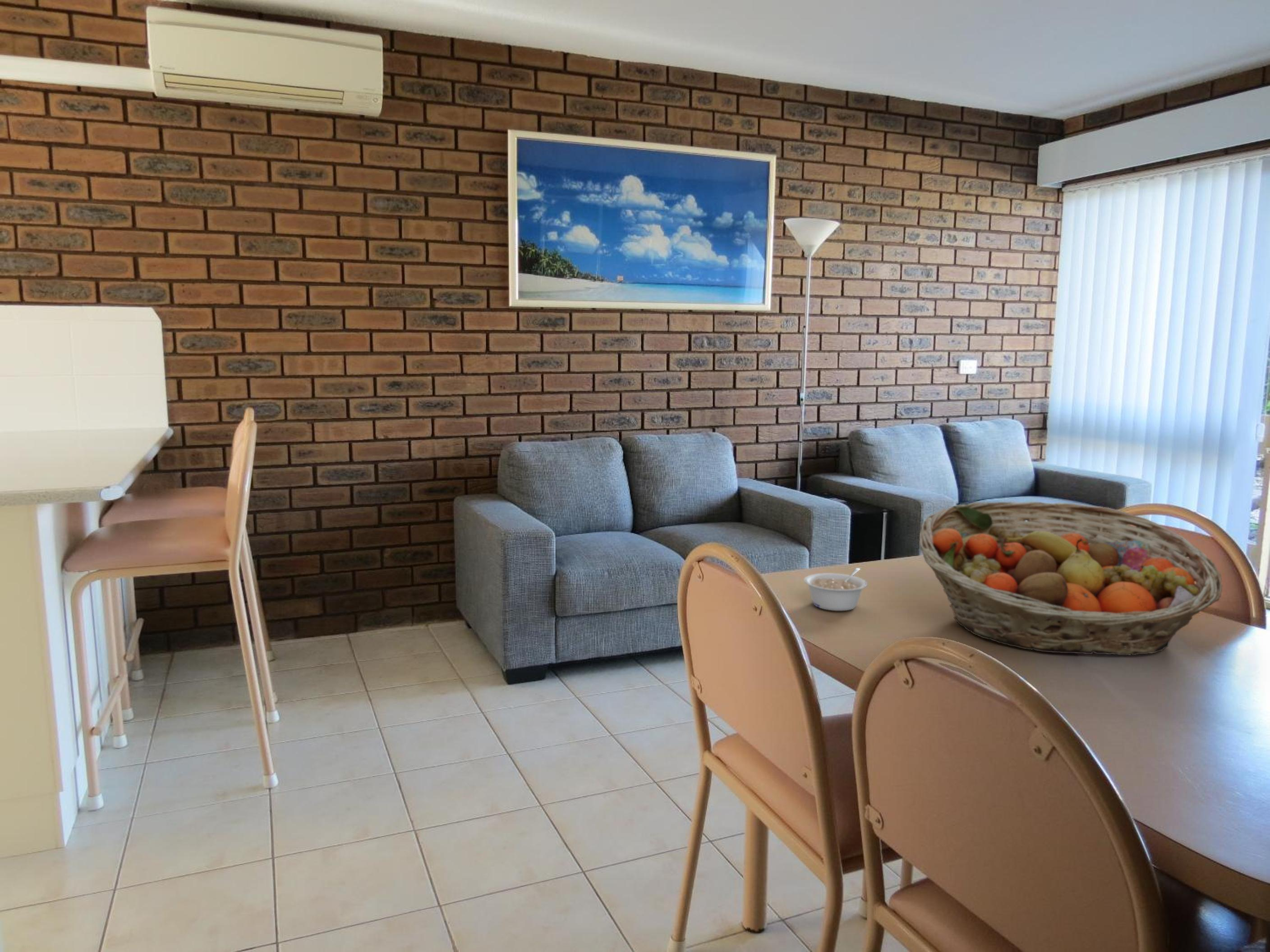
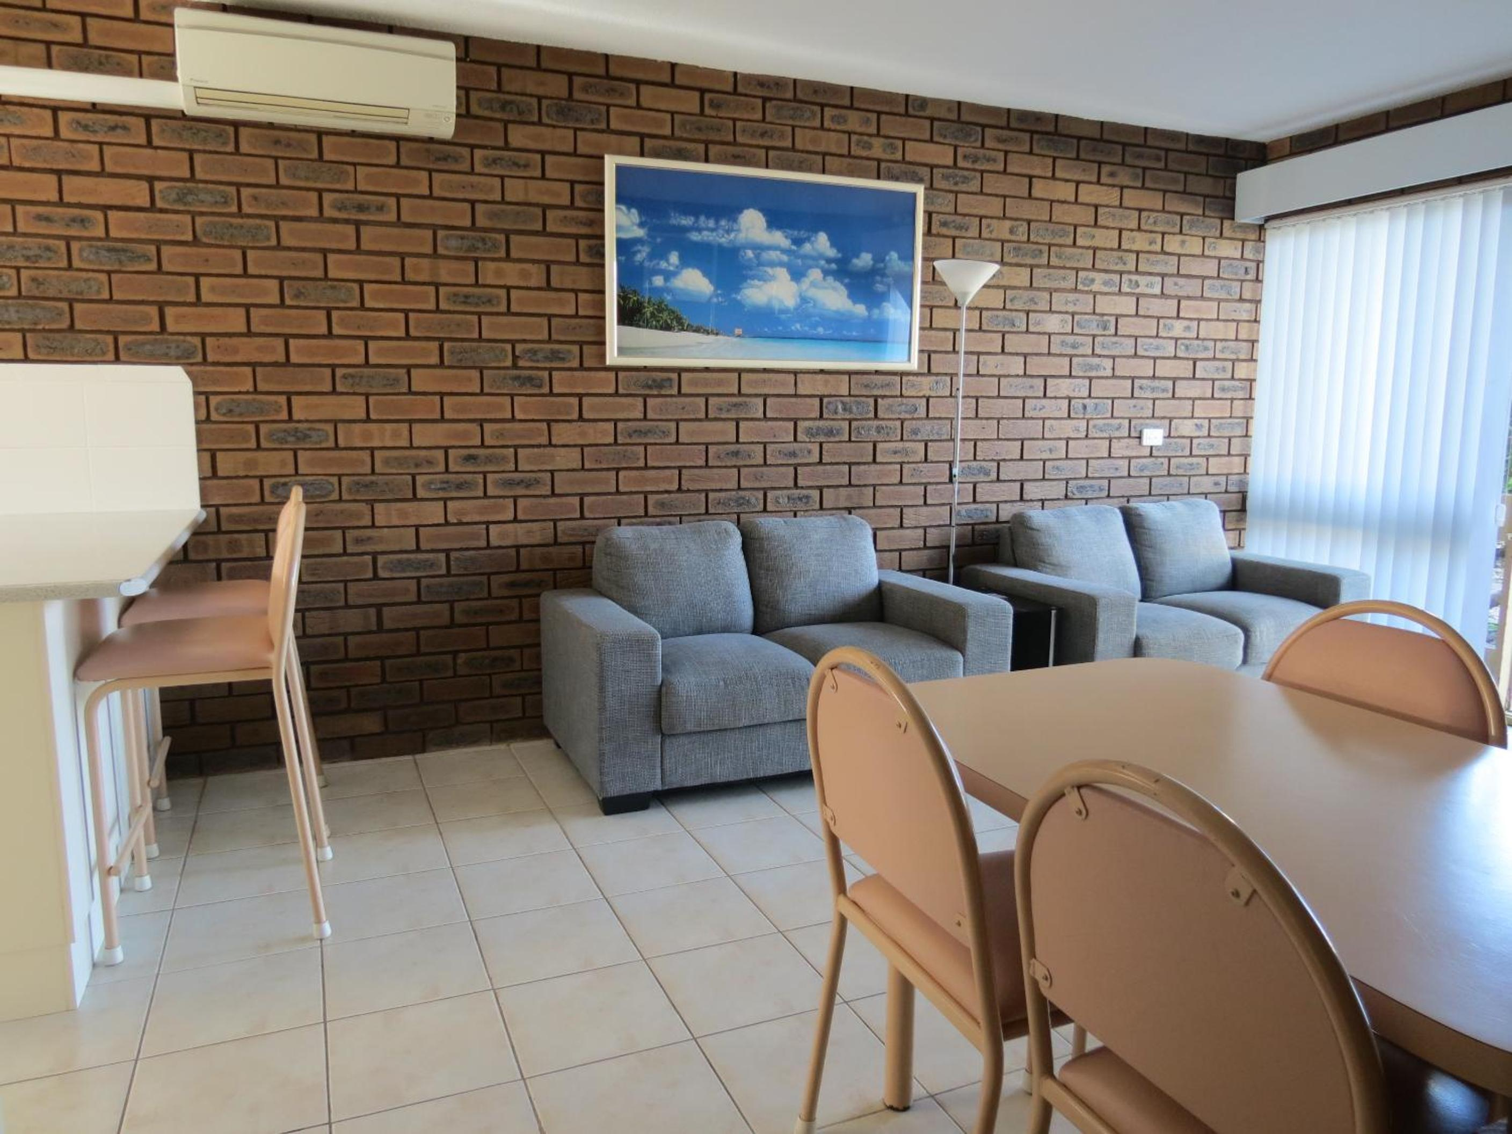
- fruit basket (1059, 573)
- legume (834, 590)
